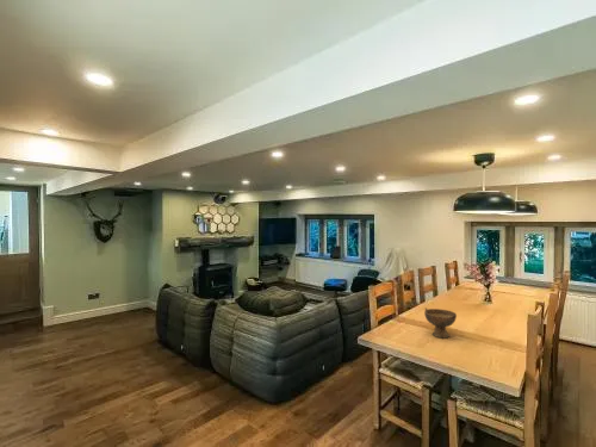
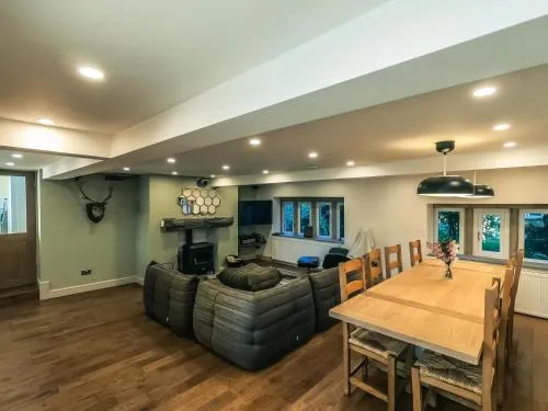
- bowl (440, 323)
